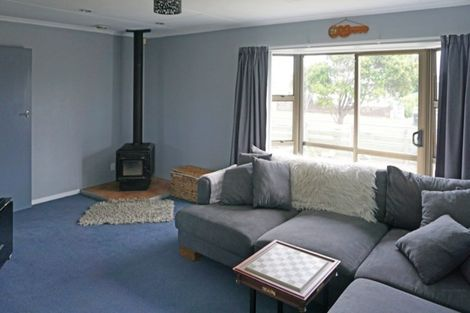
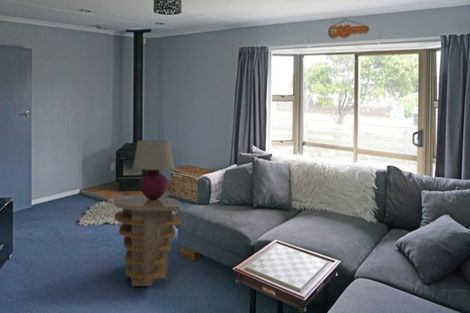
+ side table (146, 239)
+ table lamp (153, 169)
